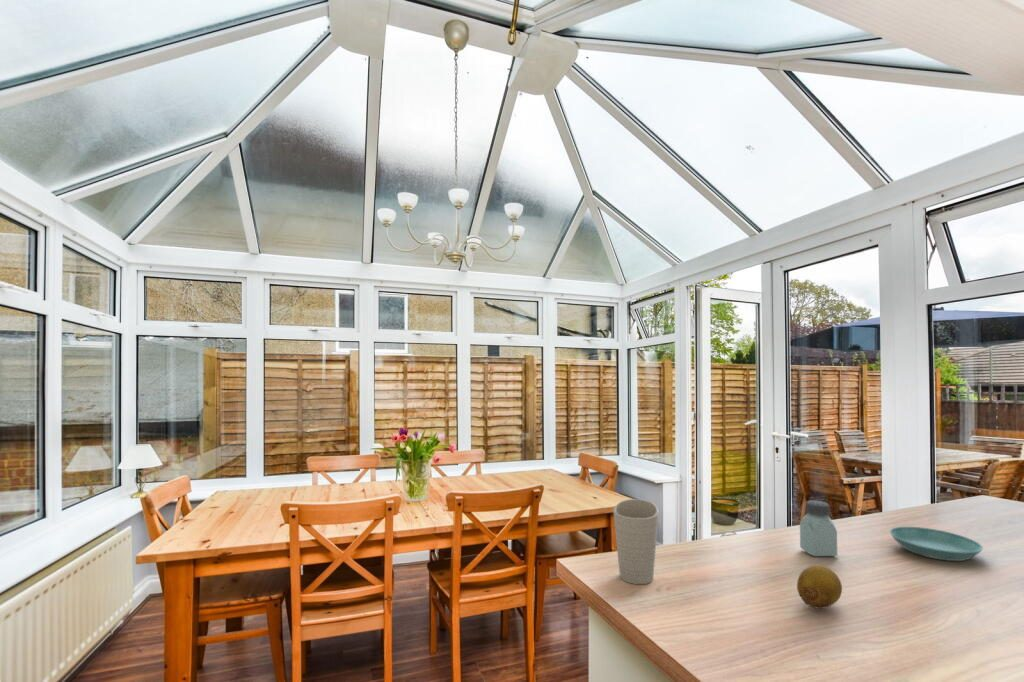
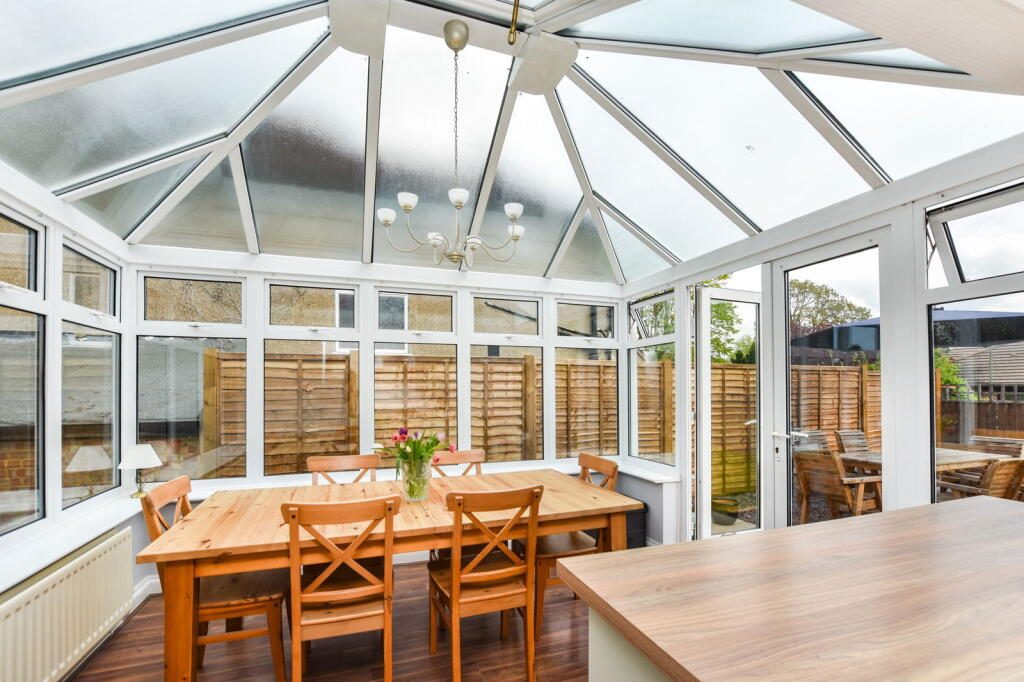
- saltshaker (818, 527)
- saucer (934, 544)
- fruit (819, 586)
- cup (636, 540)
